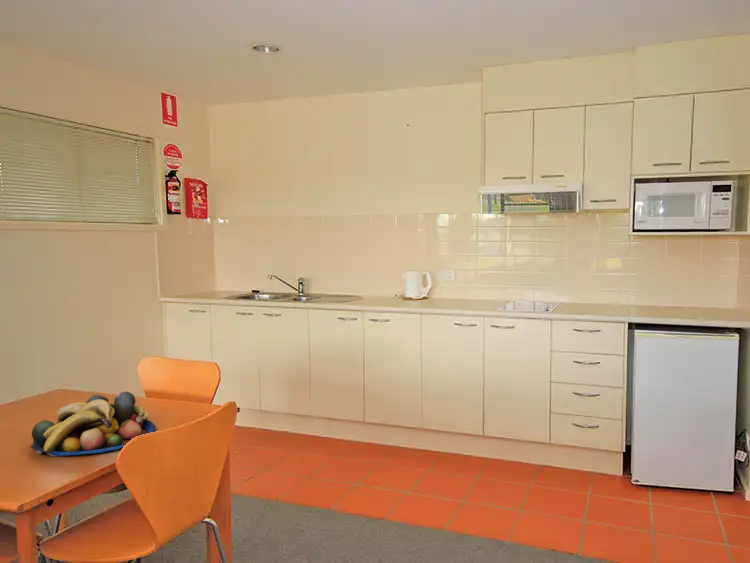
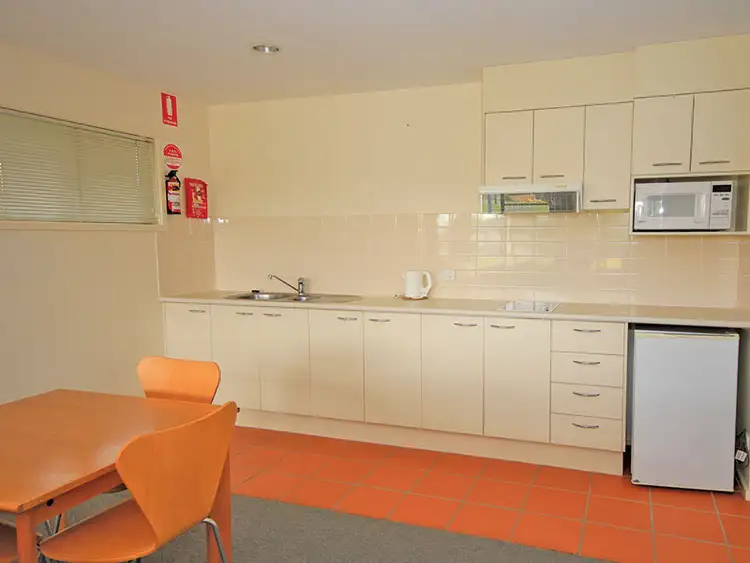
- fruit bowl (96, 417)
